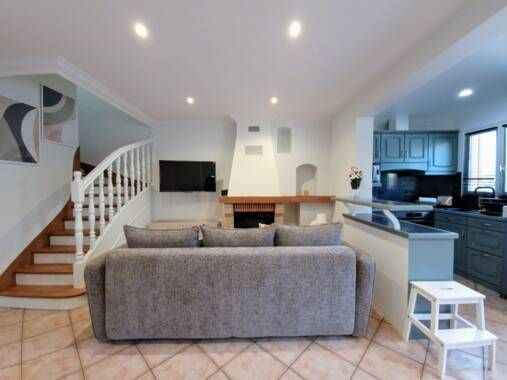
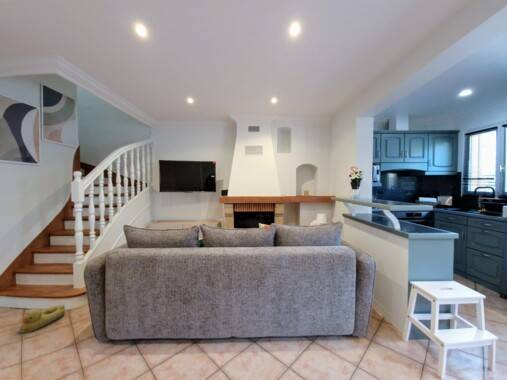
+ rubber duck (42, 313)
